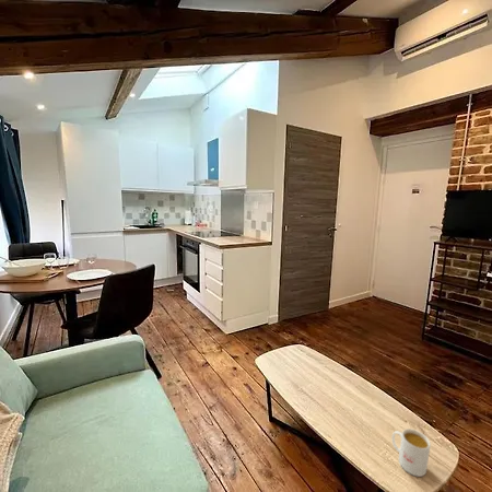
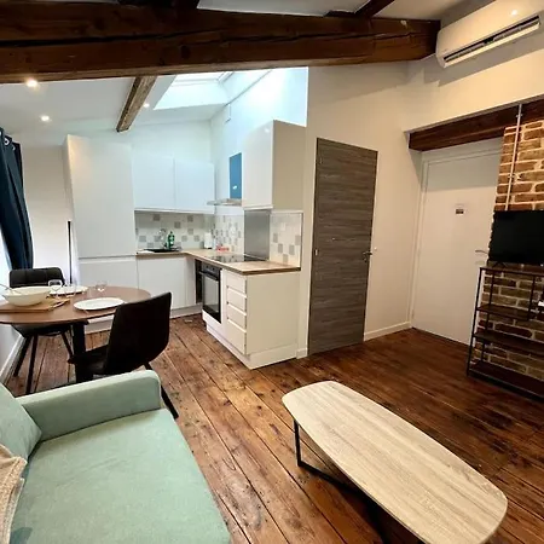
- mug (409, 448)
